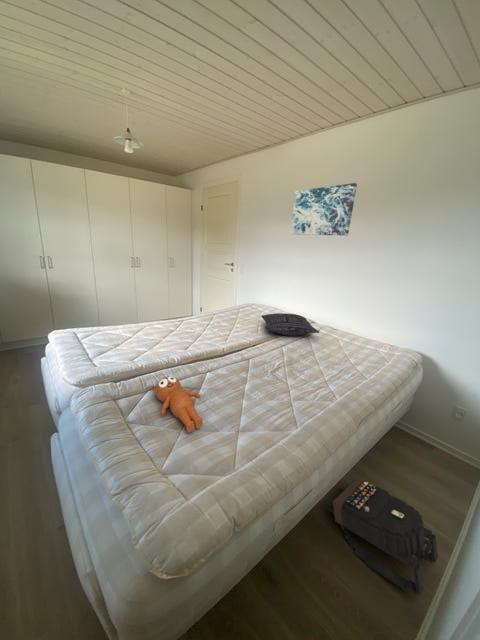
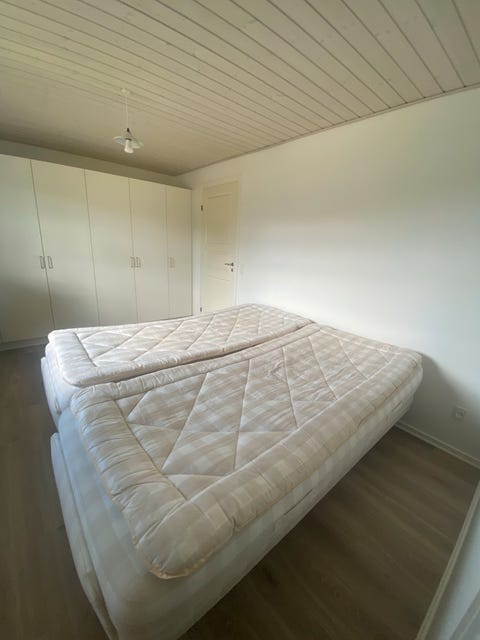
- pillow (287, 323)
- teddy bear (179, 400)
- wall art (320, 211)
- backpack (376, 522)
